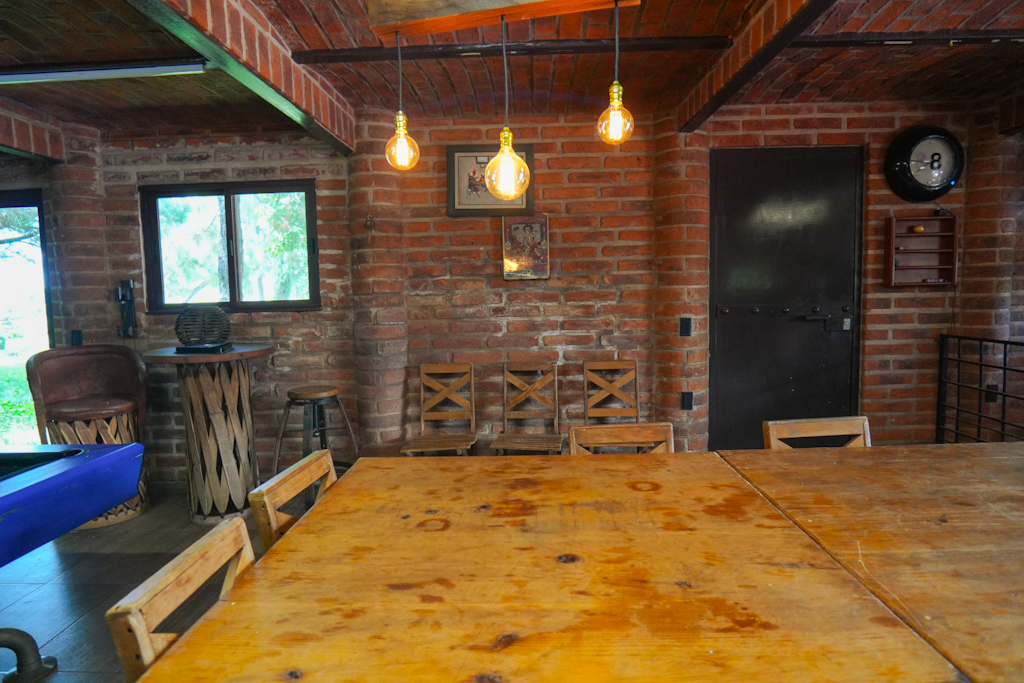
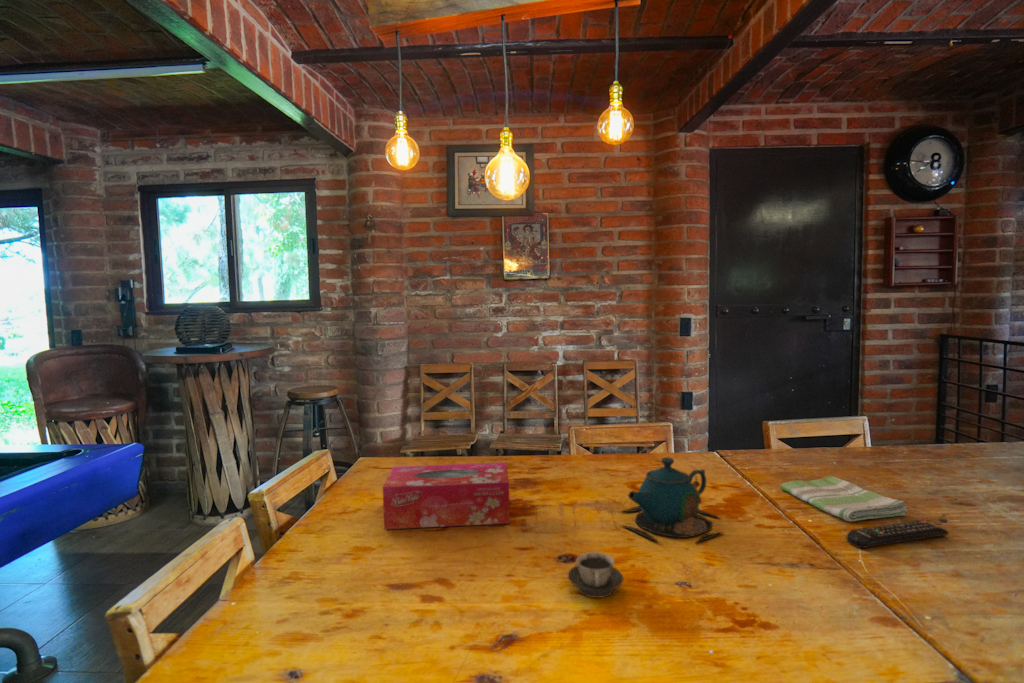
+ teapot (672, 490)
+ tissue box (448, 493)
+ cup (595, 574)
+ remote control (897, 534)
+ dish towel (839, 495)
